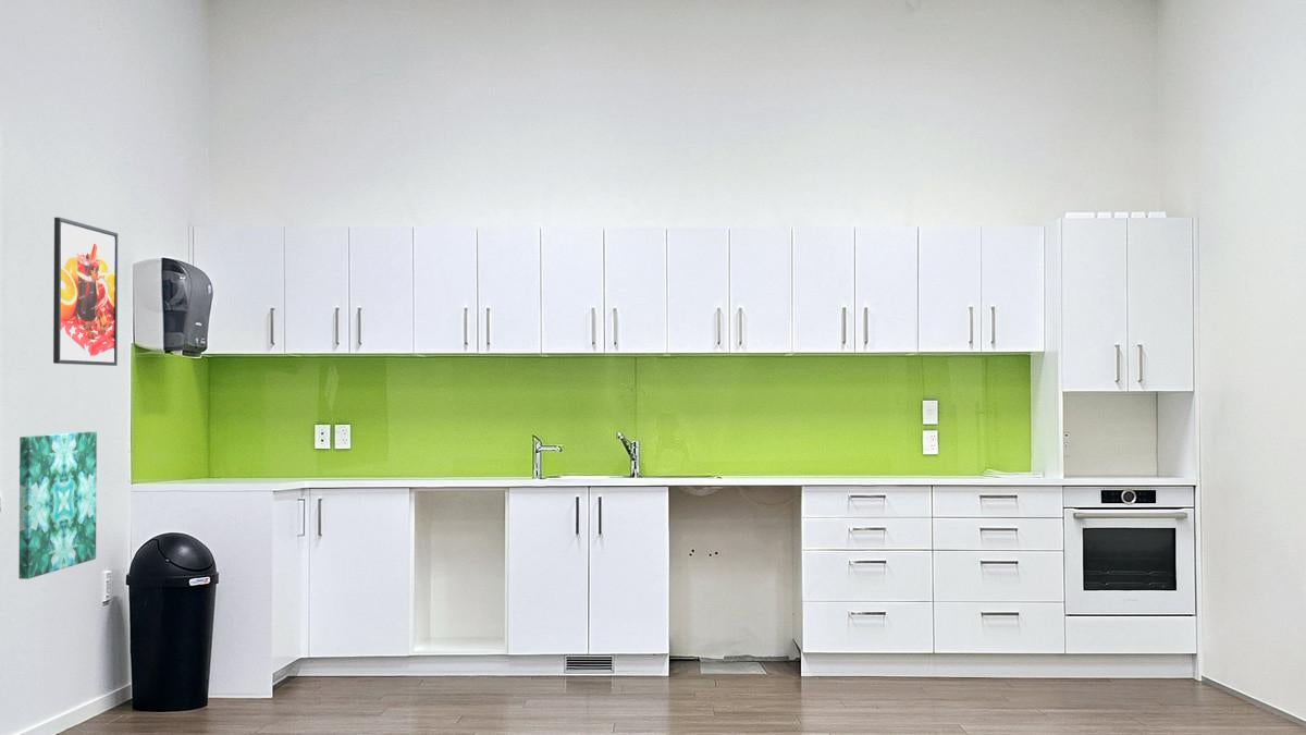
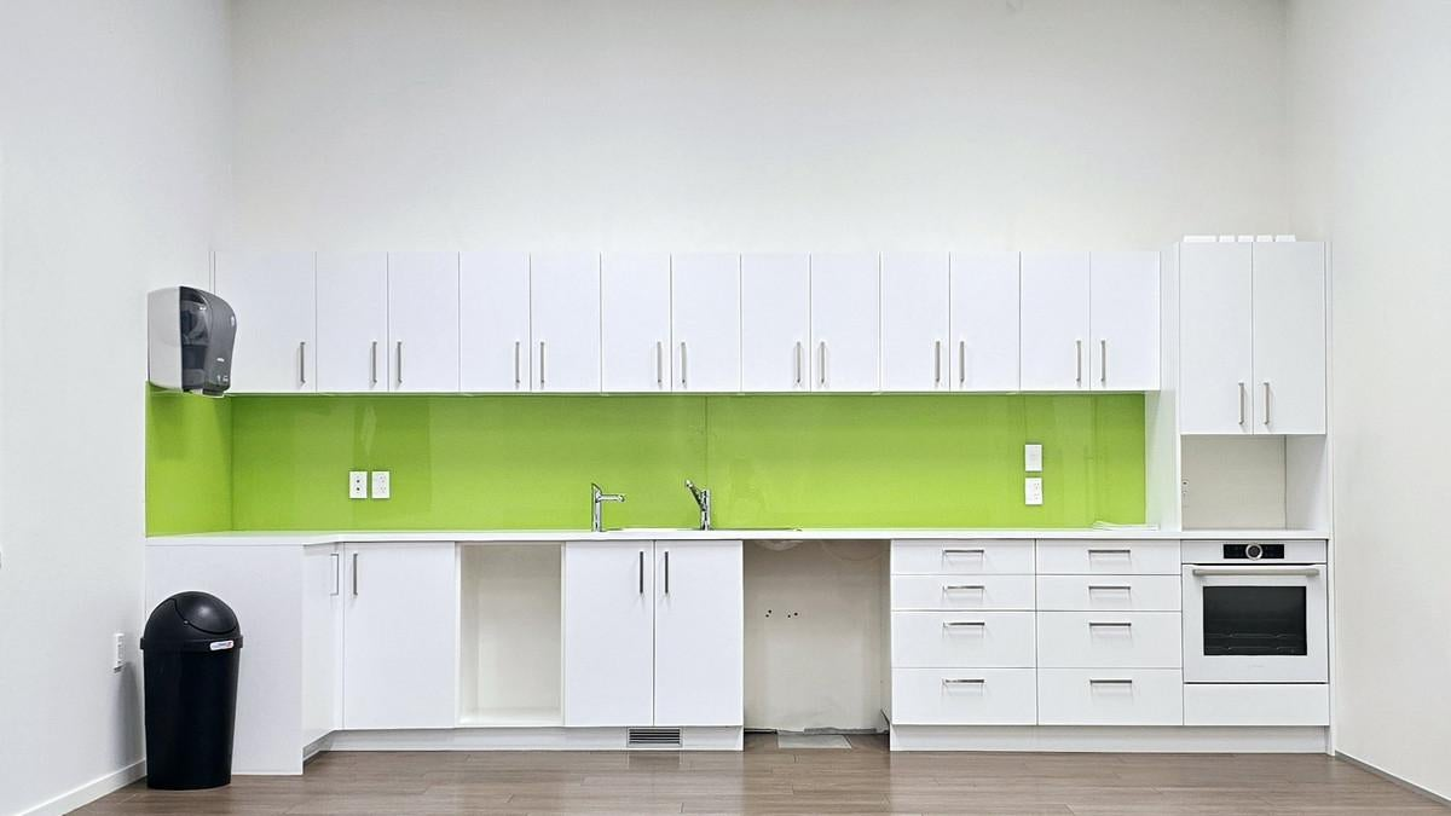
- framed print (87, 294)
- wall art (59, 501)
